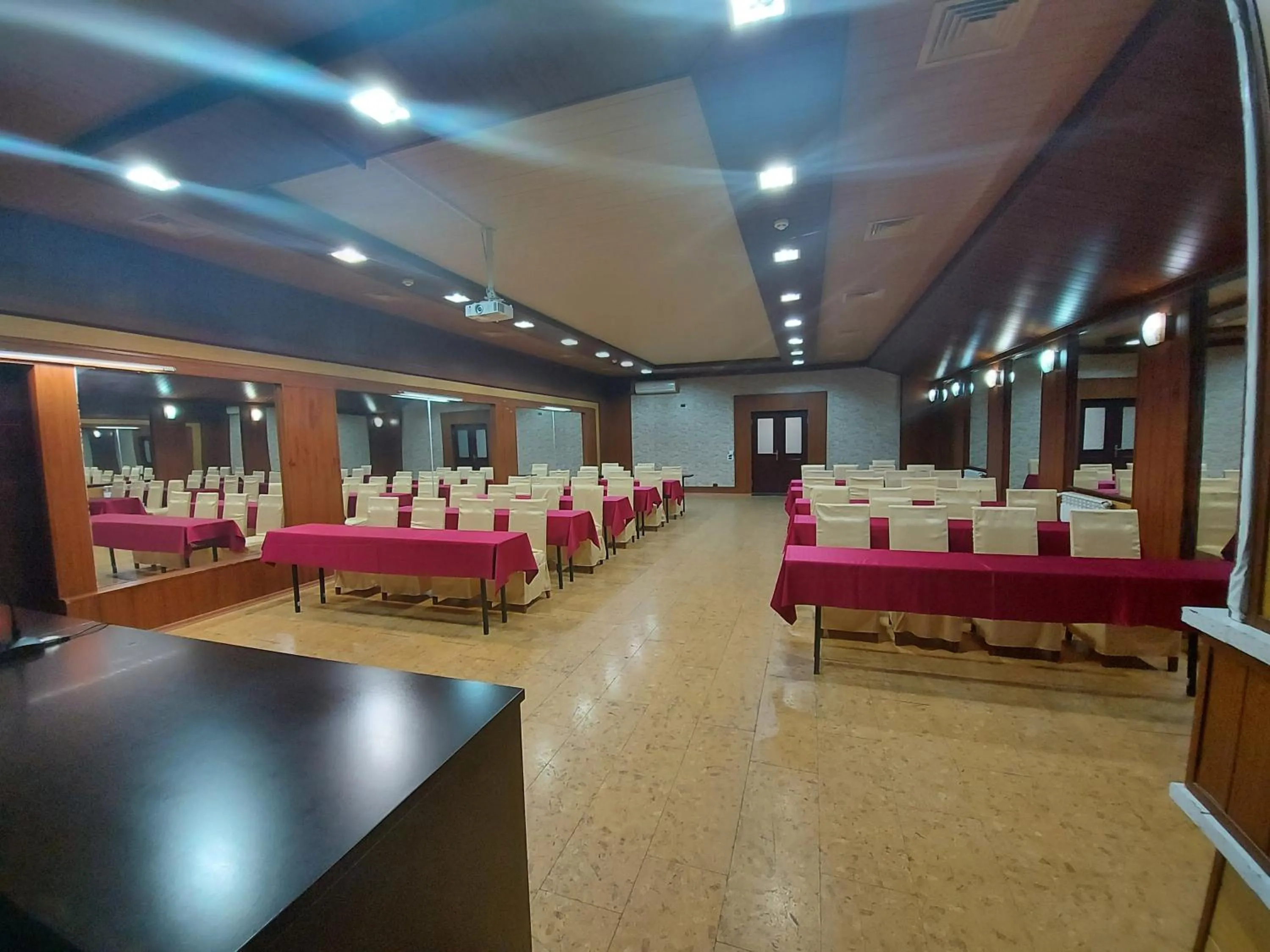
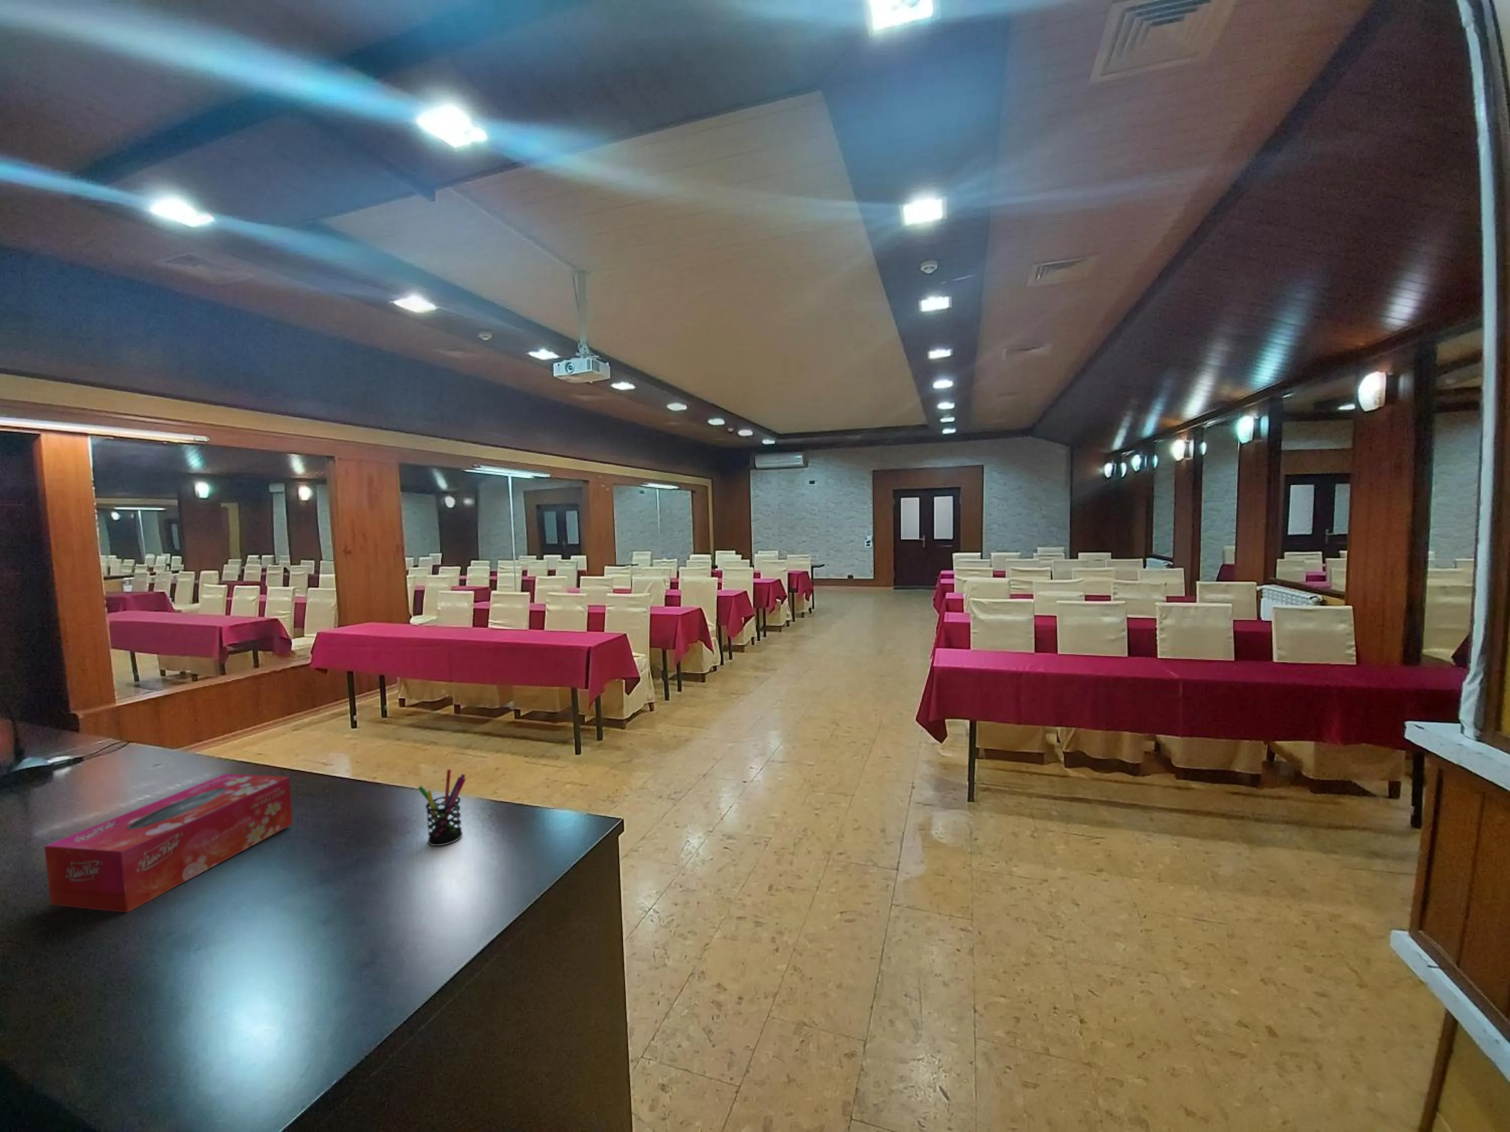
+ pen holder (441, 805)
+ tissue box (183, 834)
